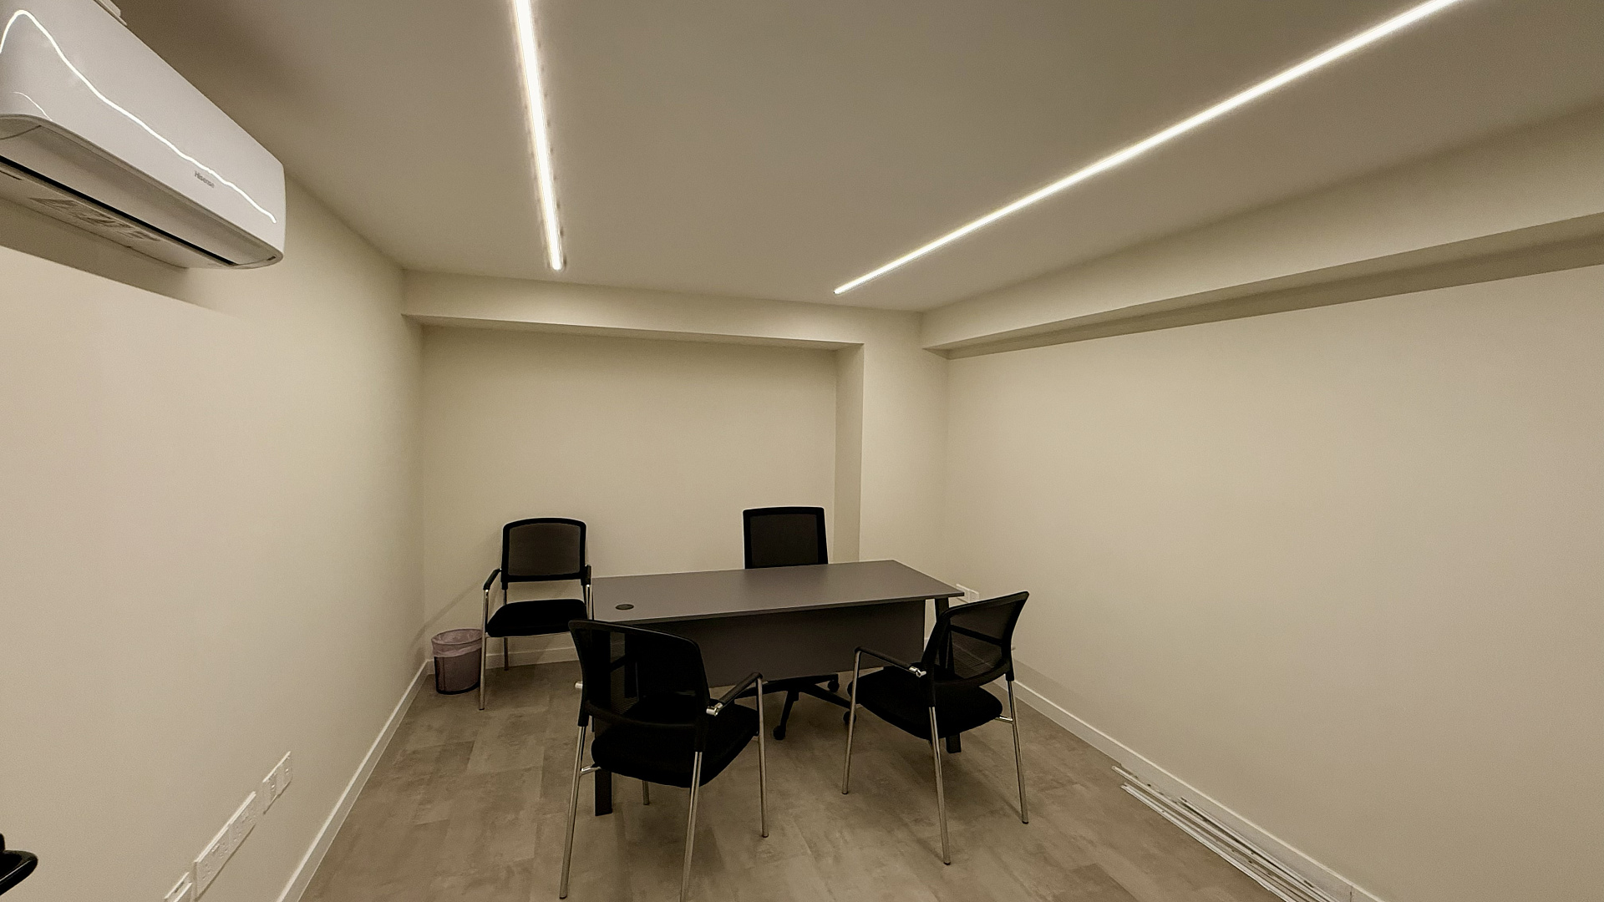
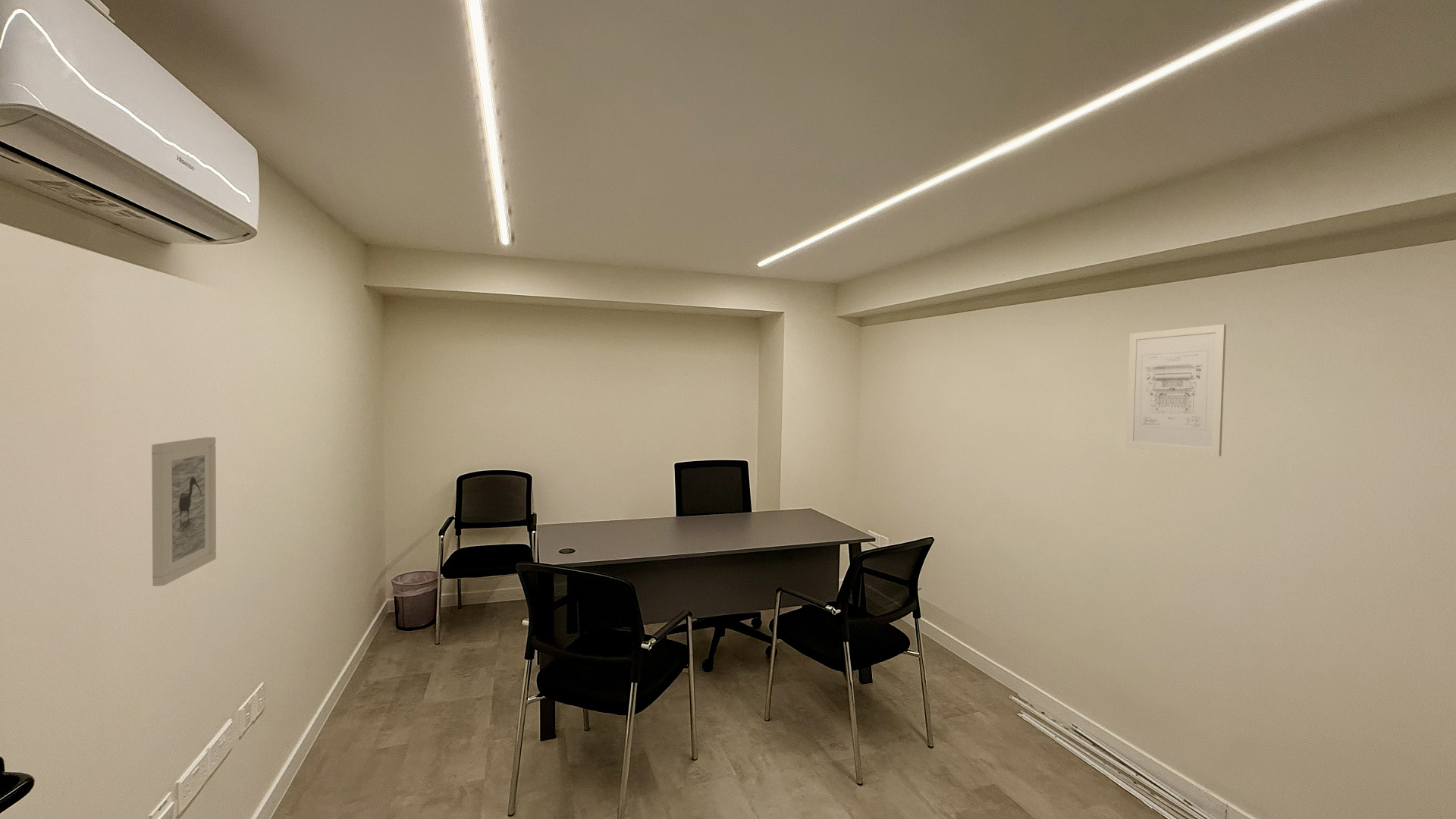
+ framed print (187, 506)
+ wall art (1172, 391)
